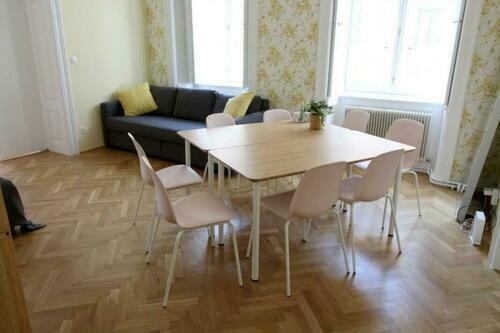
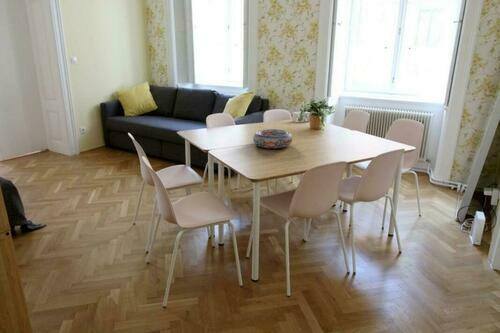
+ bowl (272, 138)
